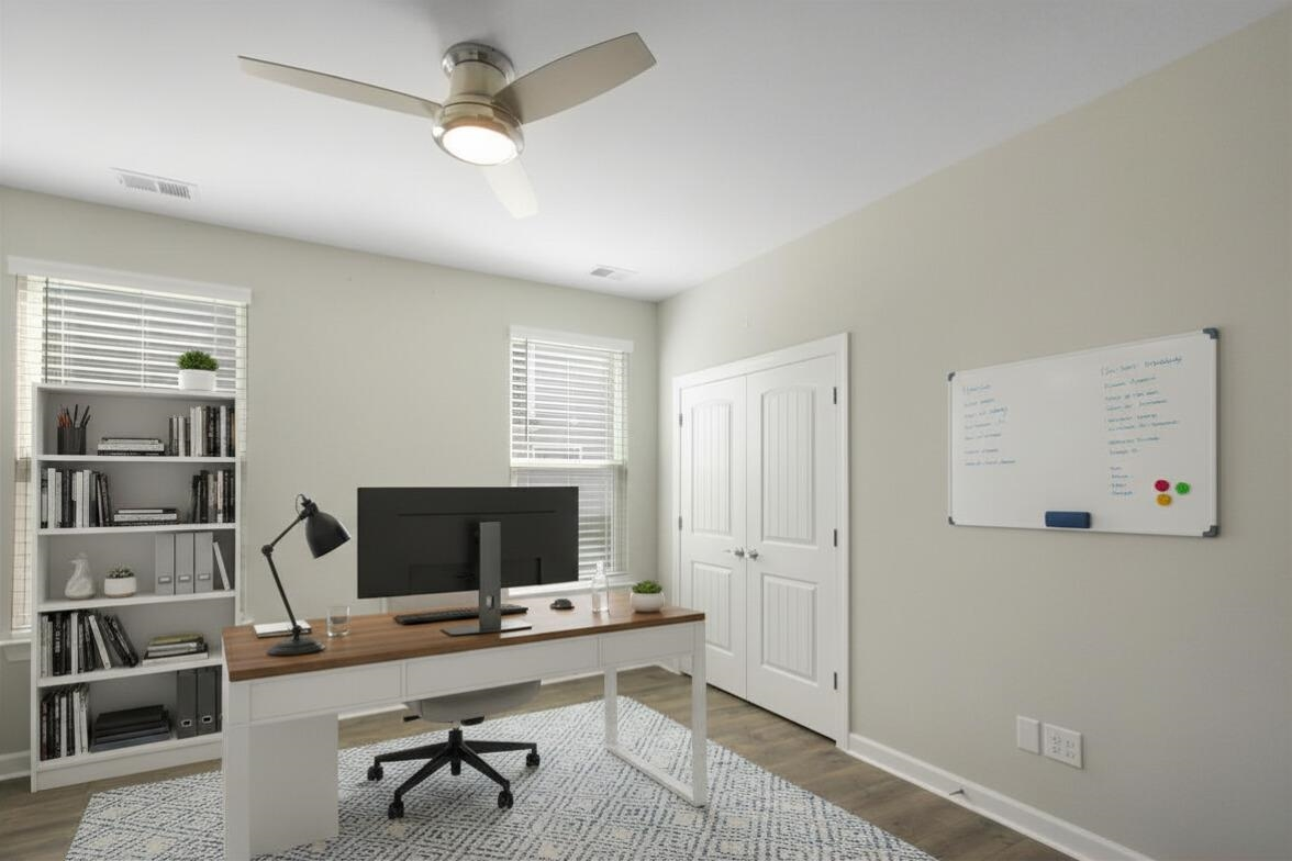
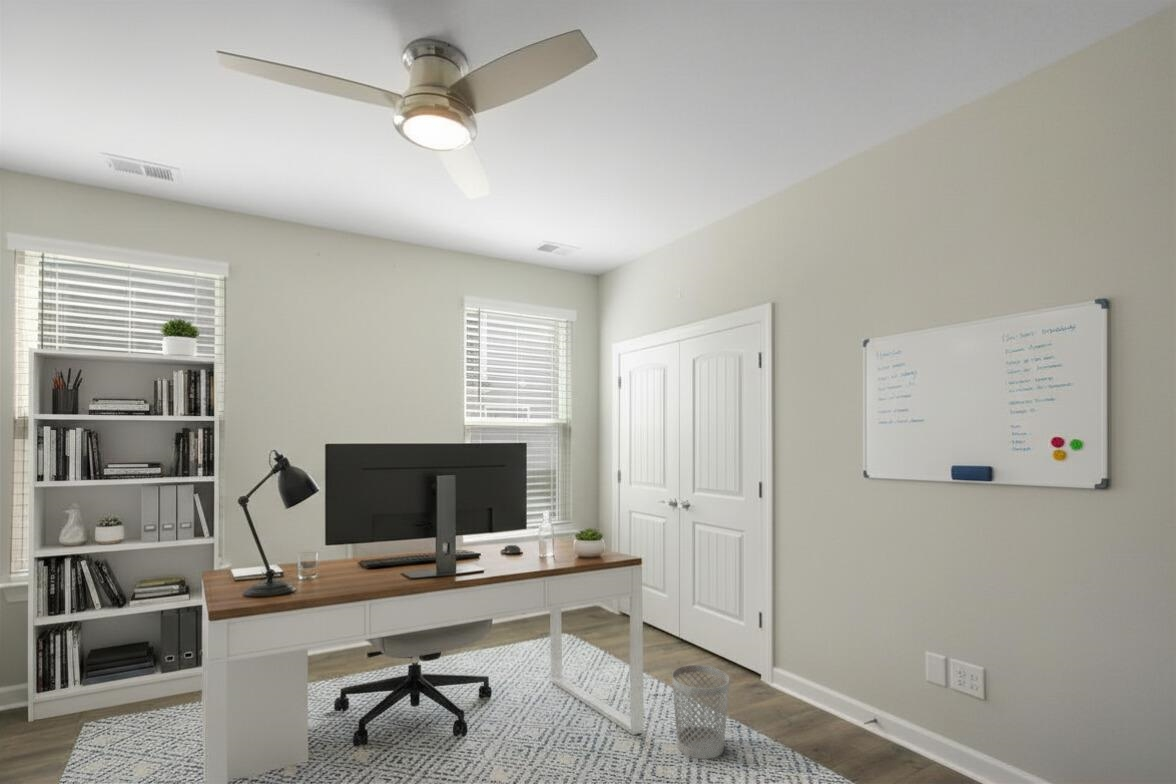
+ wastebasket (700, 711)
